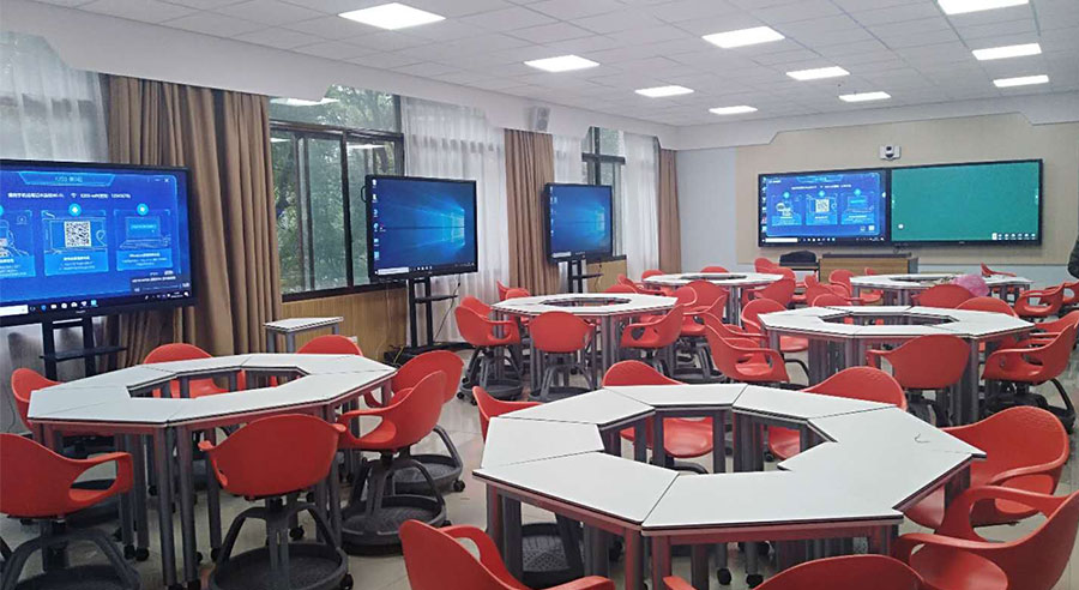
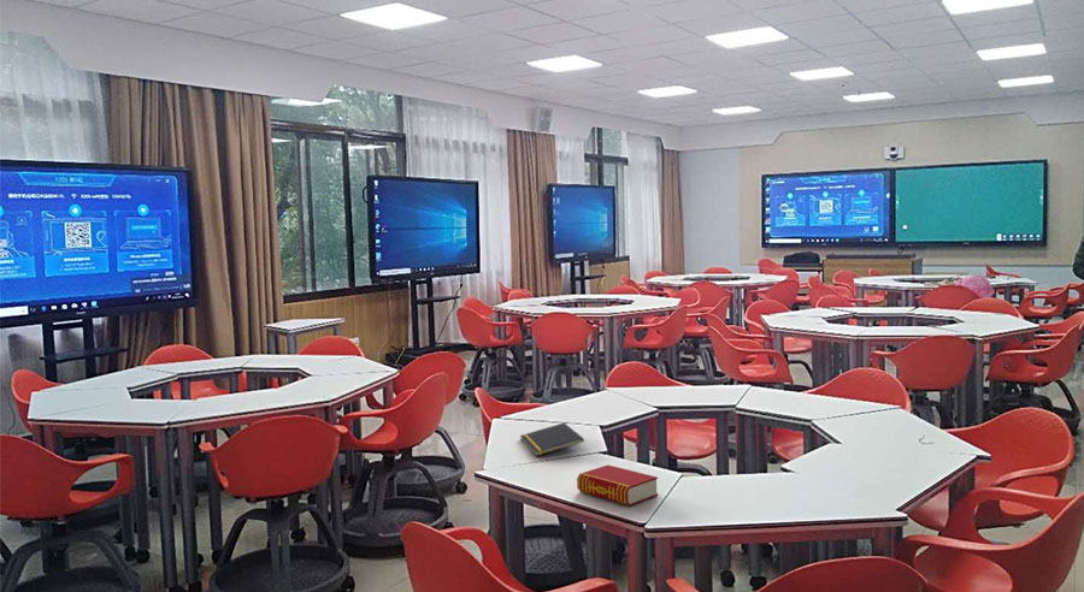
+ book (617, 484)
+ notepad (550, 438)
